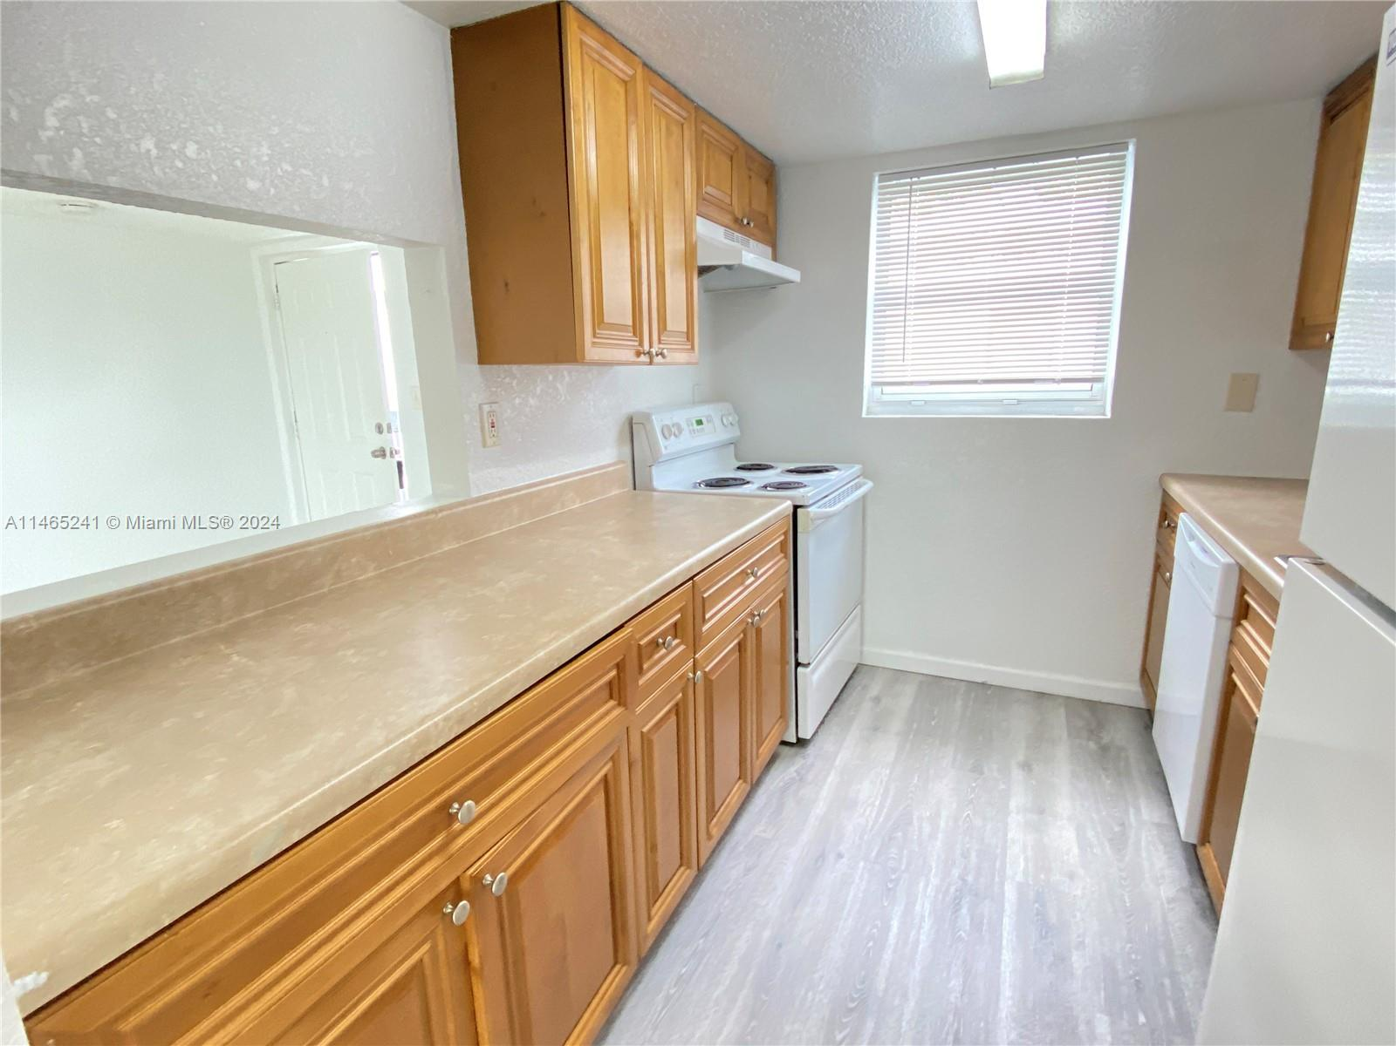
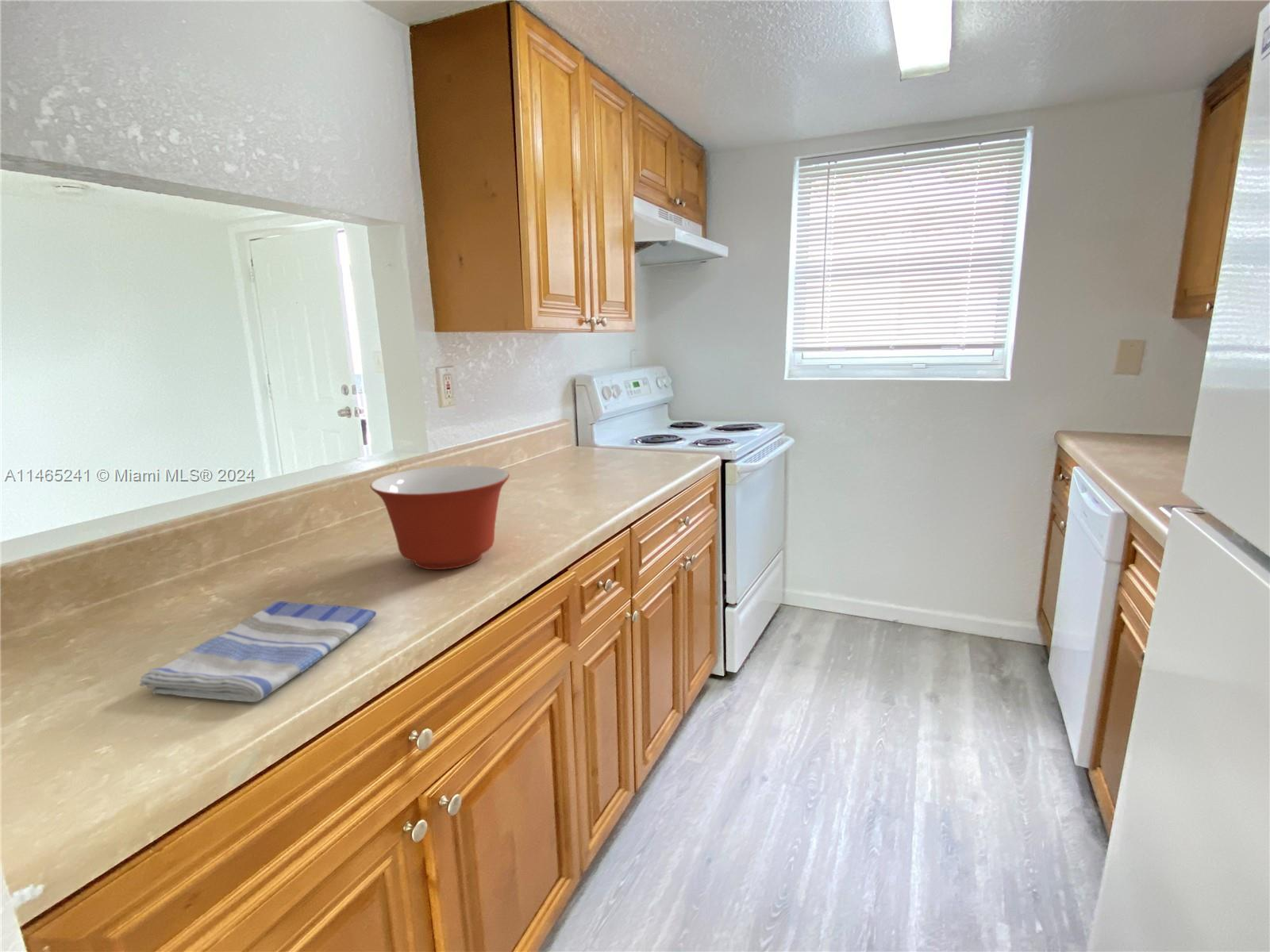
+ dish towel (270, 643)
+ mixing bowl (445, 518)
